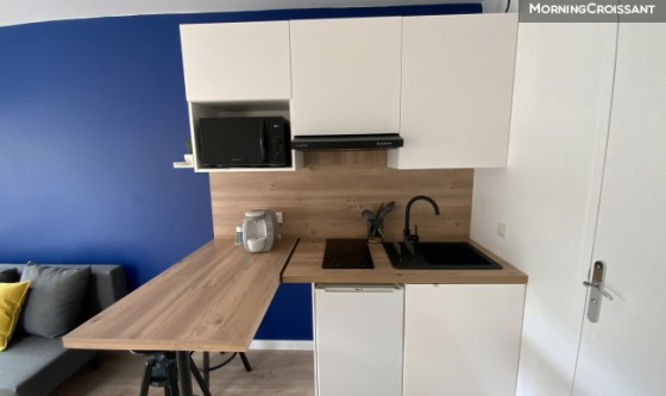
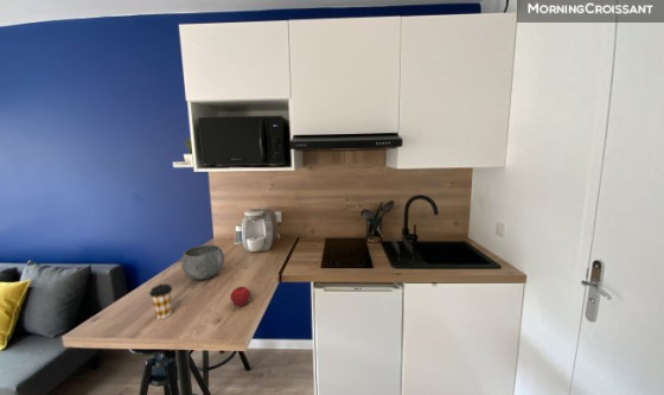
+ coffee cup (162, 301)
+ apple (240, 295)
+ bowl (203, 262)
